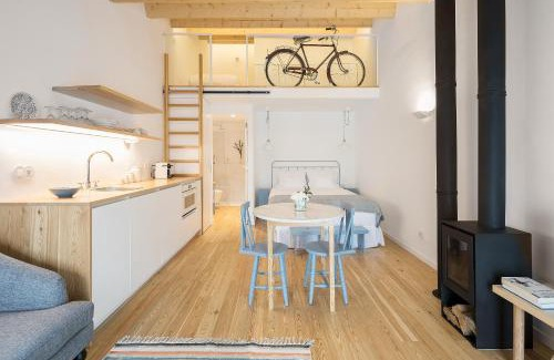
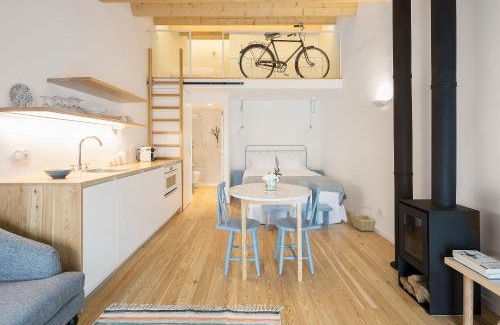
+ basket (363, 217)
